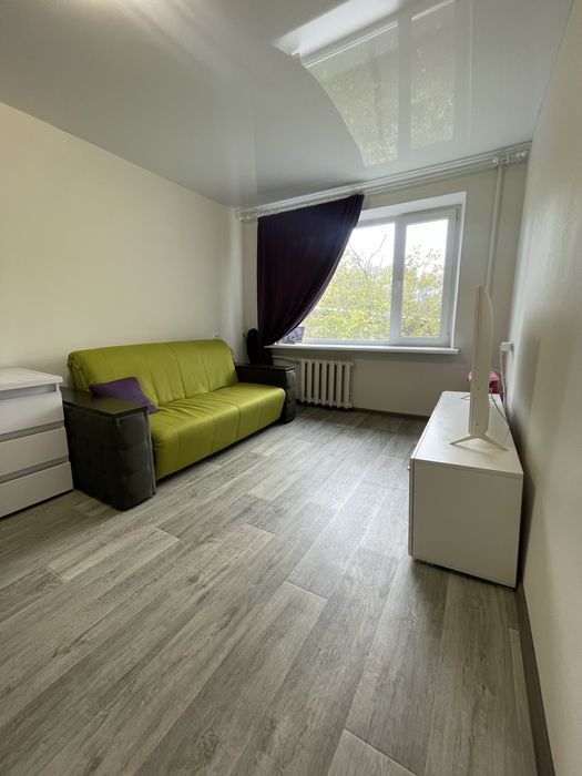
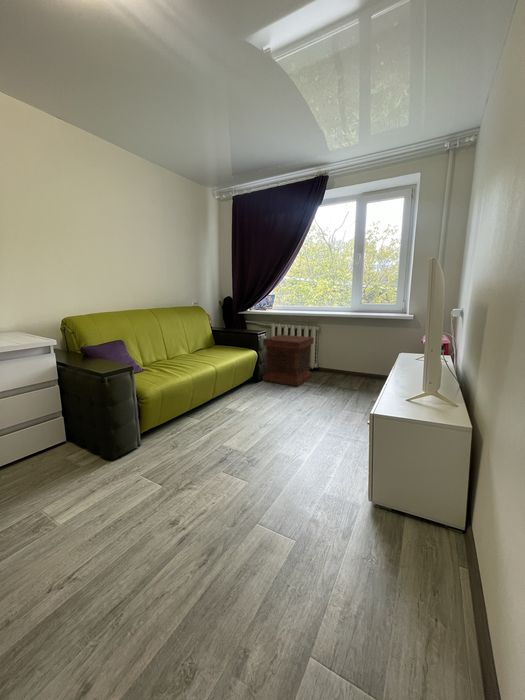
+ side table (288, 358)
